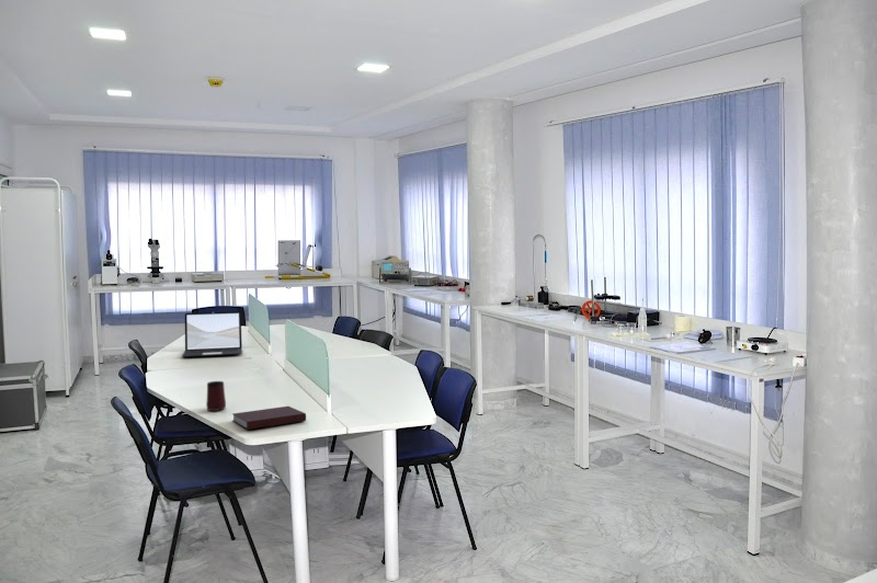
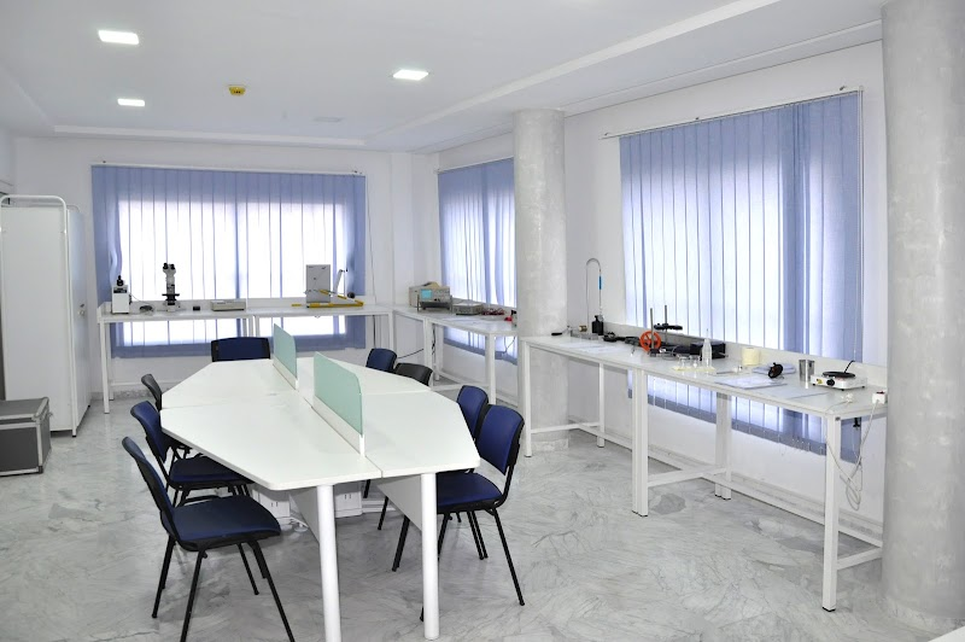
- laptop (212, 333)
- mug (215, 395)
- notebook (269, 416)
